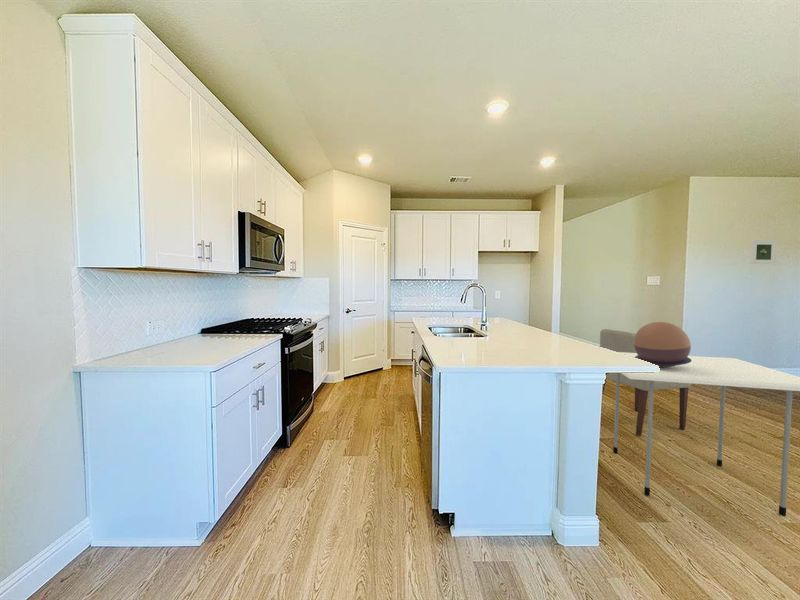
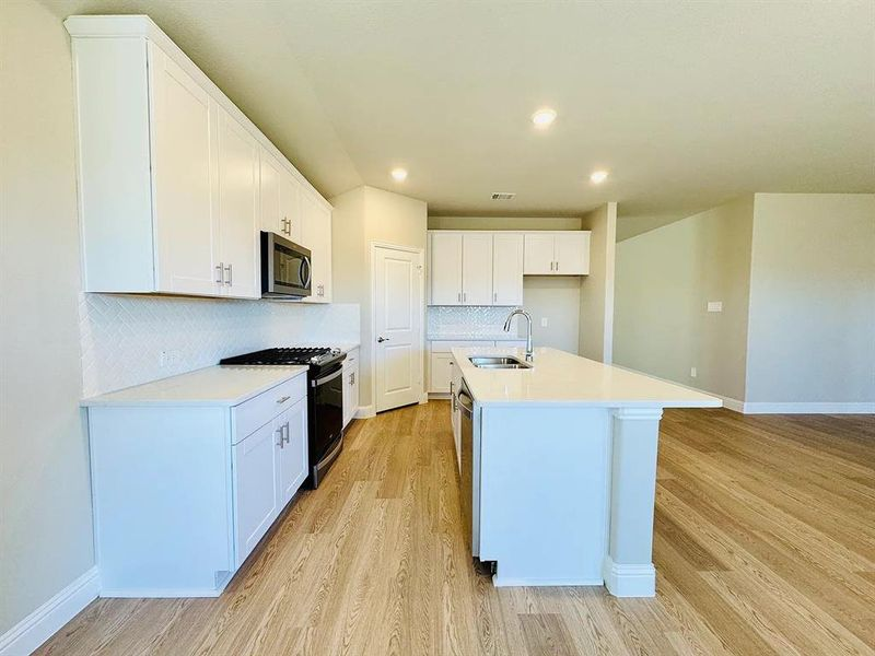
- dining table (719, 422)
- decorative bowl (661, 344)
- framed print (763, 252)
- chair (636, 379)
